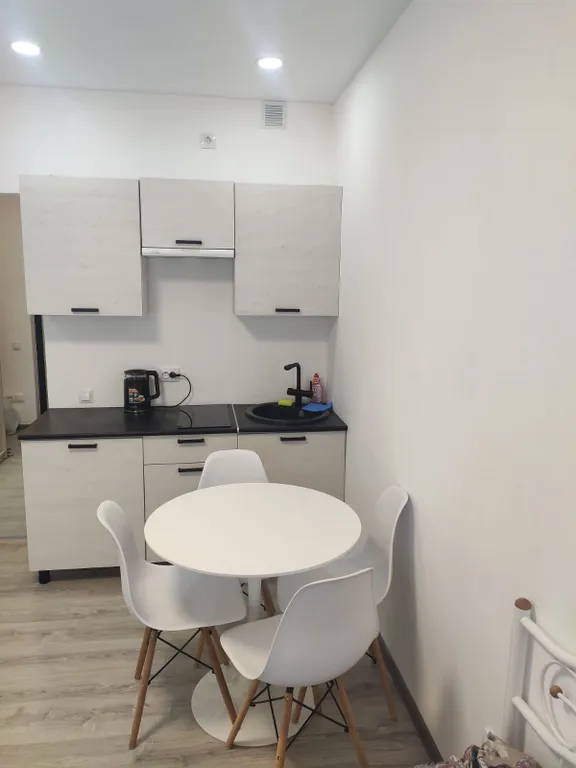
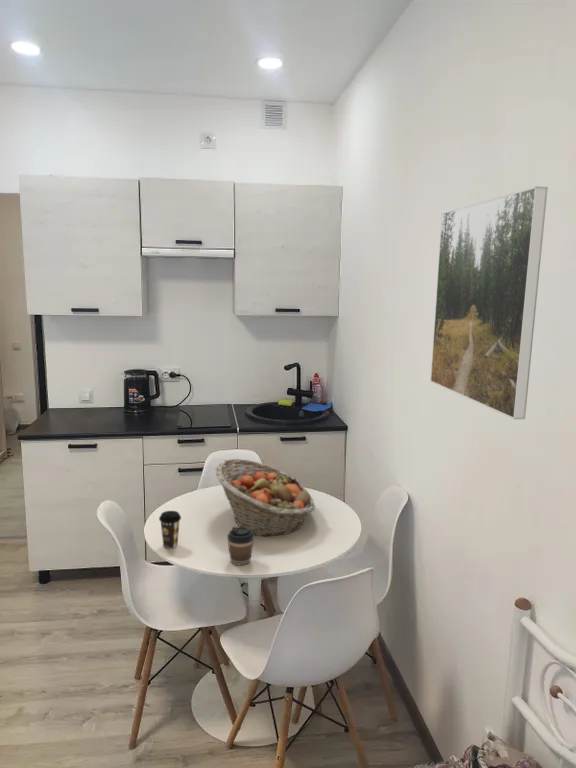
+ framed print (477, 302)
+ coffee cup (170, 529)
+ coffee cup (240, 544)
+ fruit basket (264, 493)
